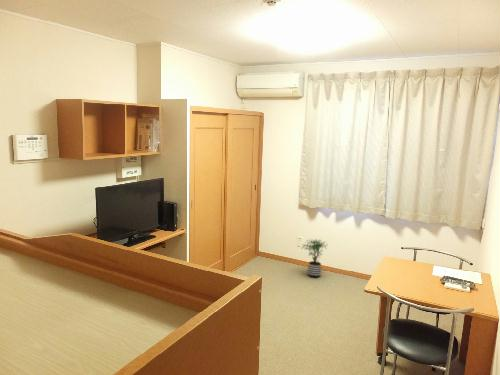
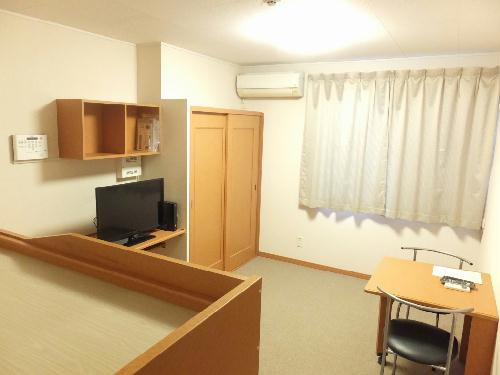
- potted plant (314, 257)
